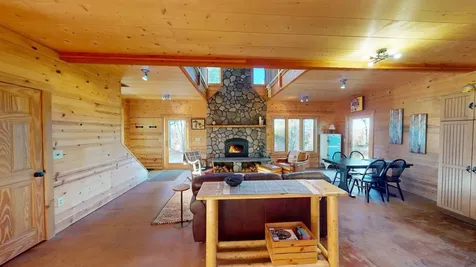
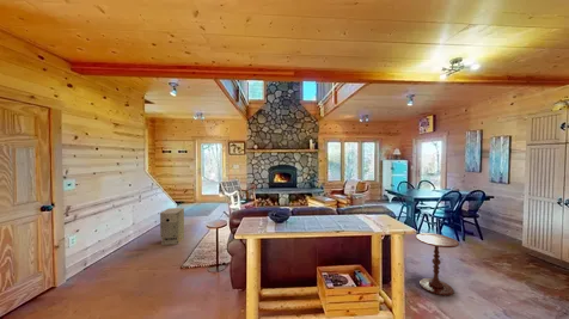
+ side table (435, 263)
+ air purifier (172, 226)
